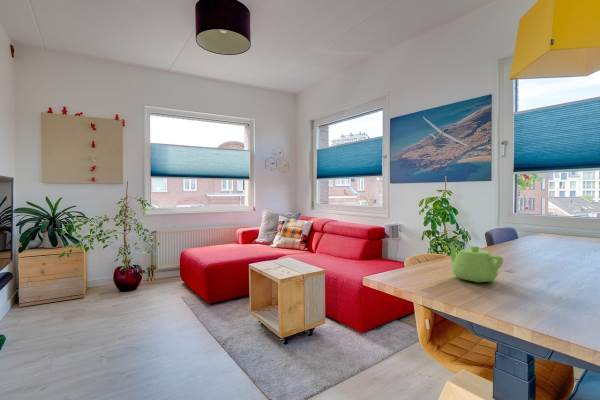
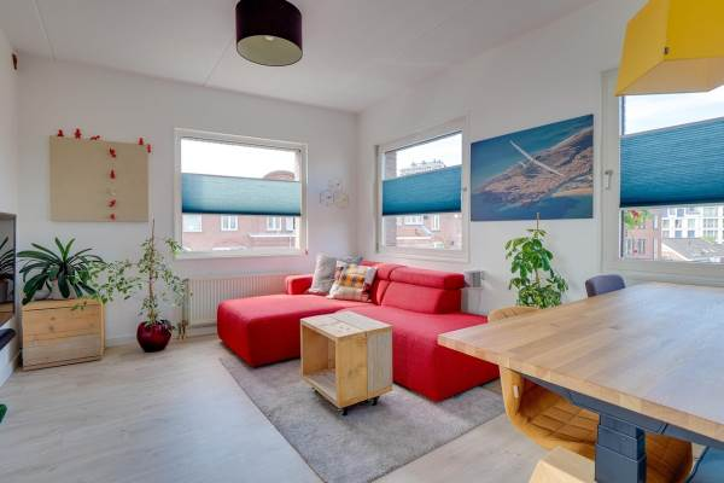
- teapot (472, 262)
